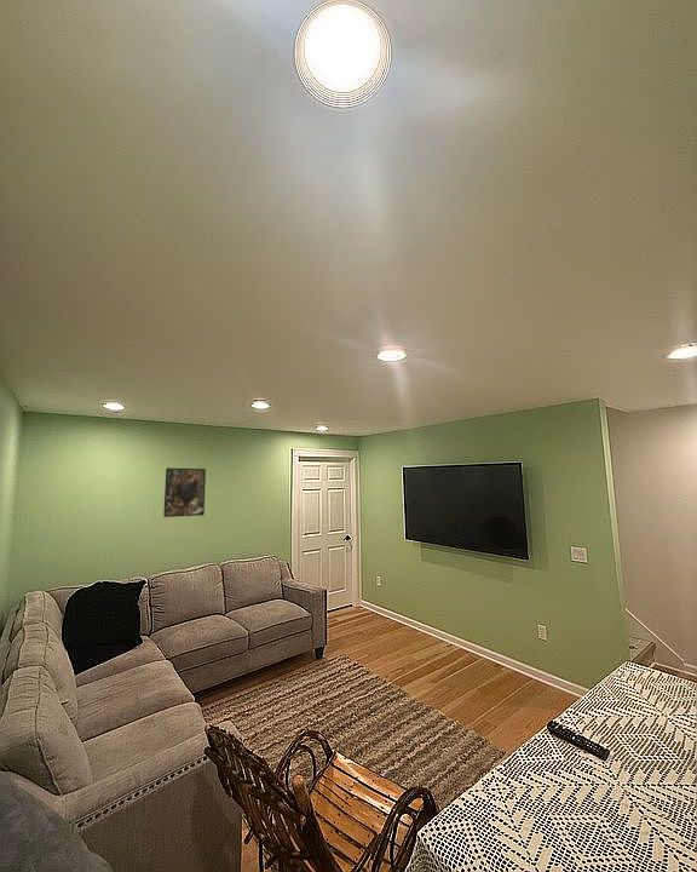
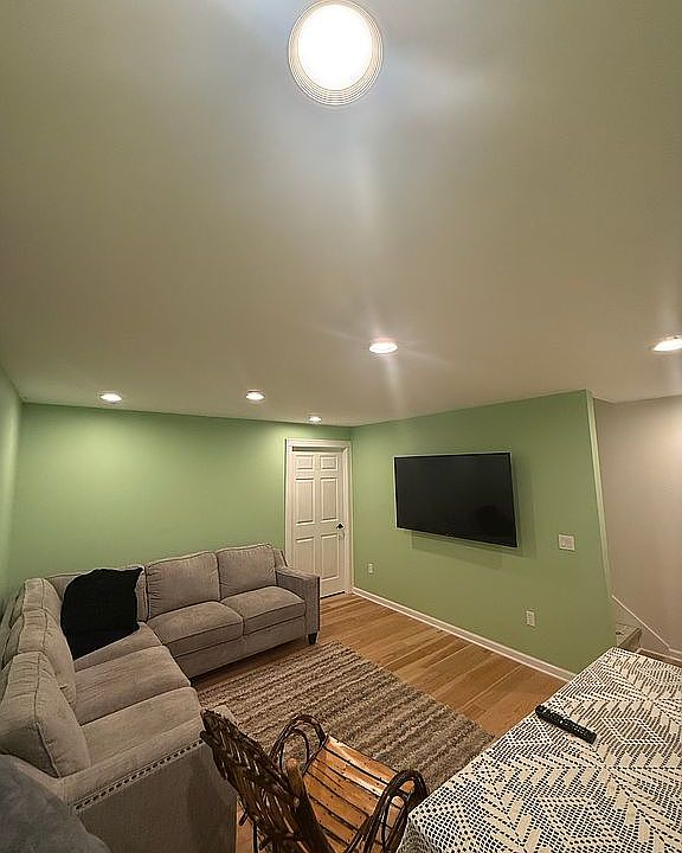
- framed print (185, 492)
